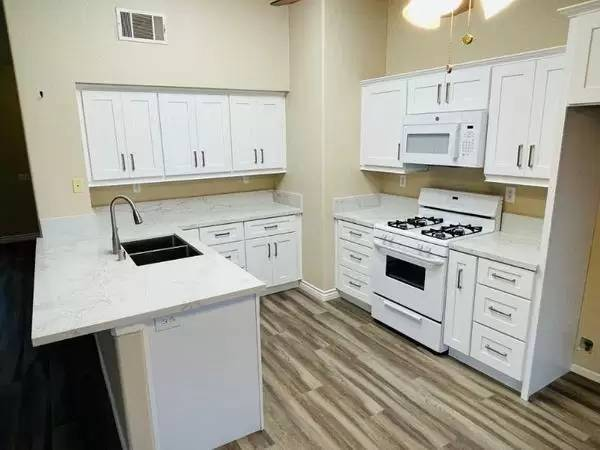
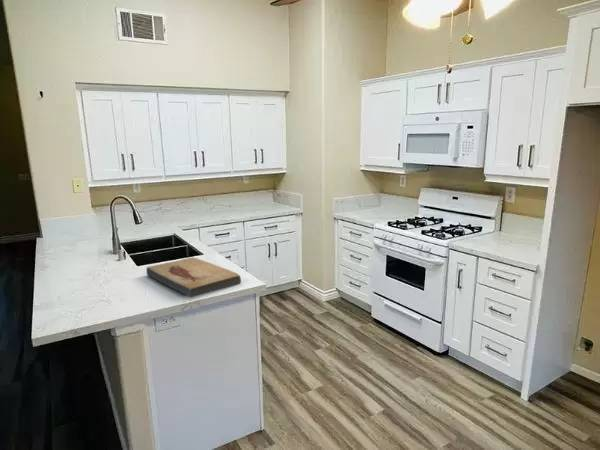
+ fish fossil (192, 274)
